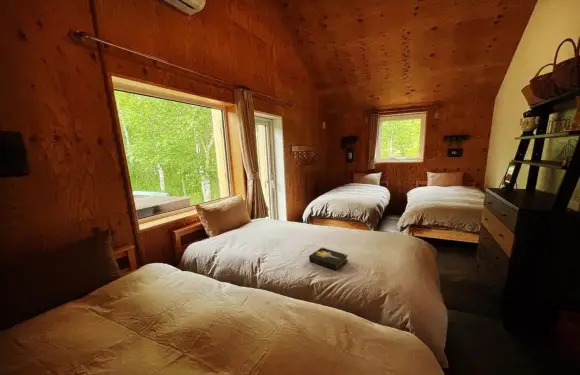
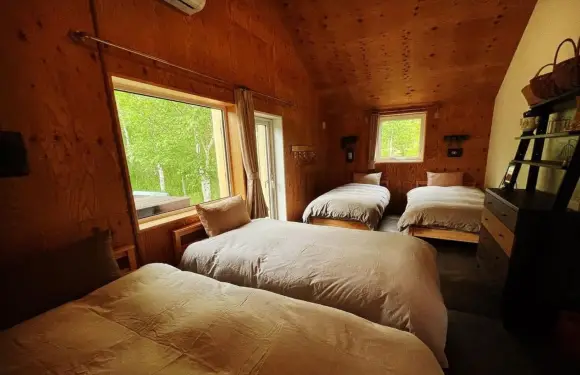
- hardback book (328, 257)
